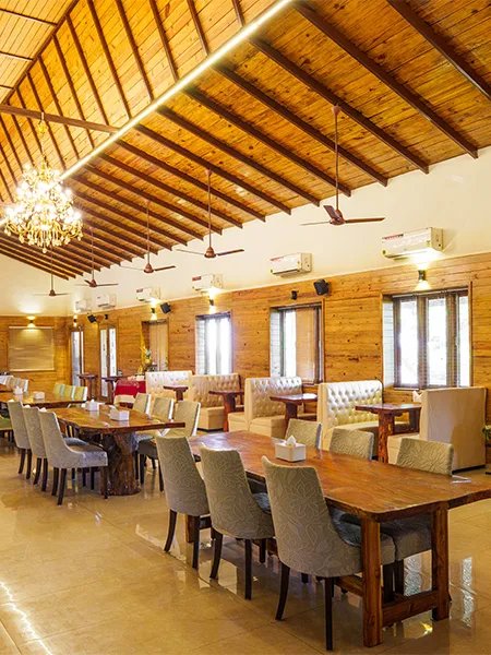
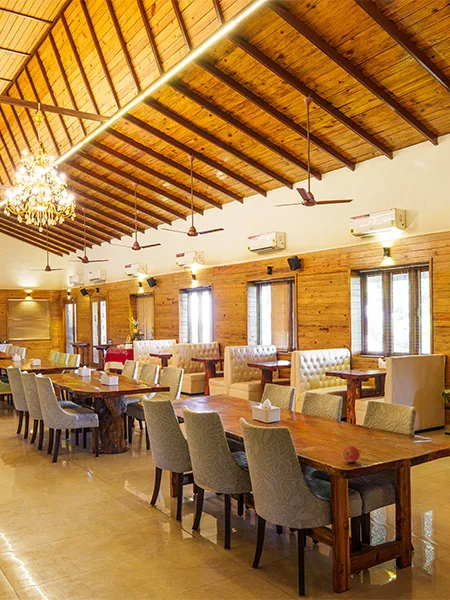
+ apple (351, 453)
